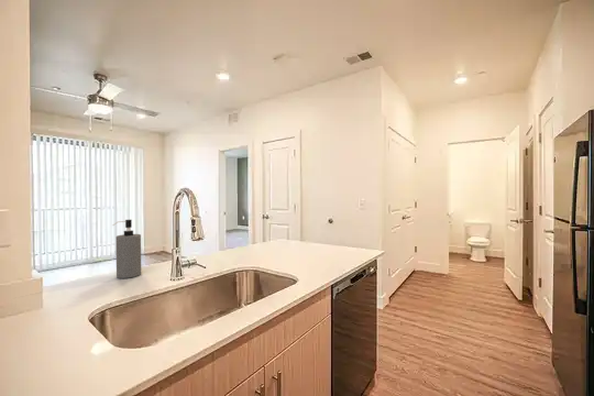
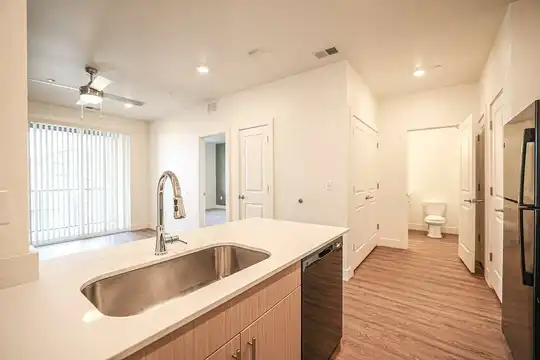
- soap dispenser (127, 248)
